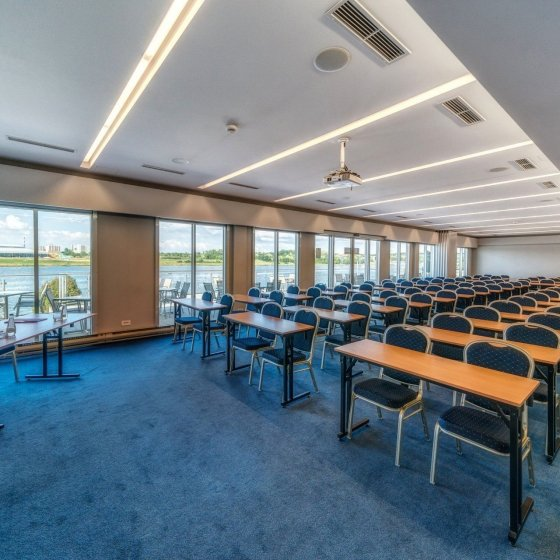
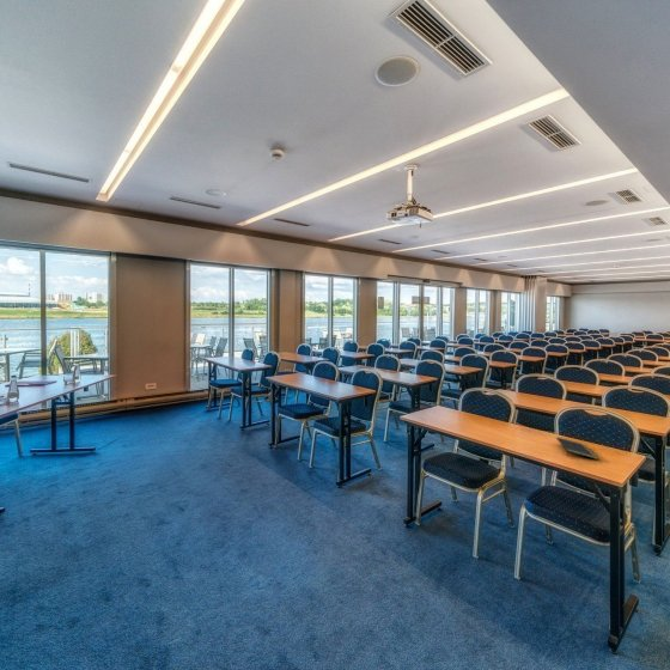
+ notepad (575, 447)
